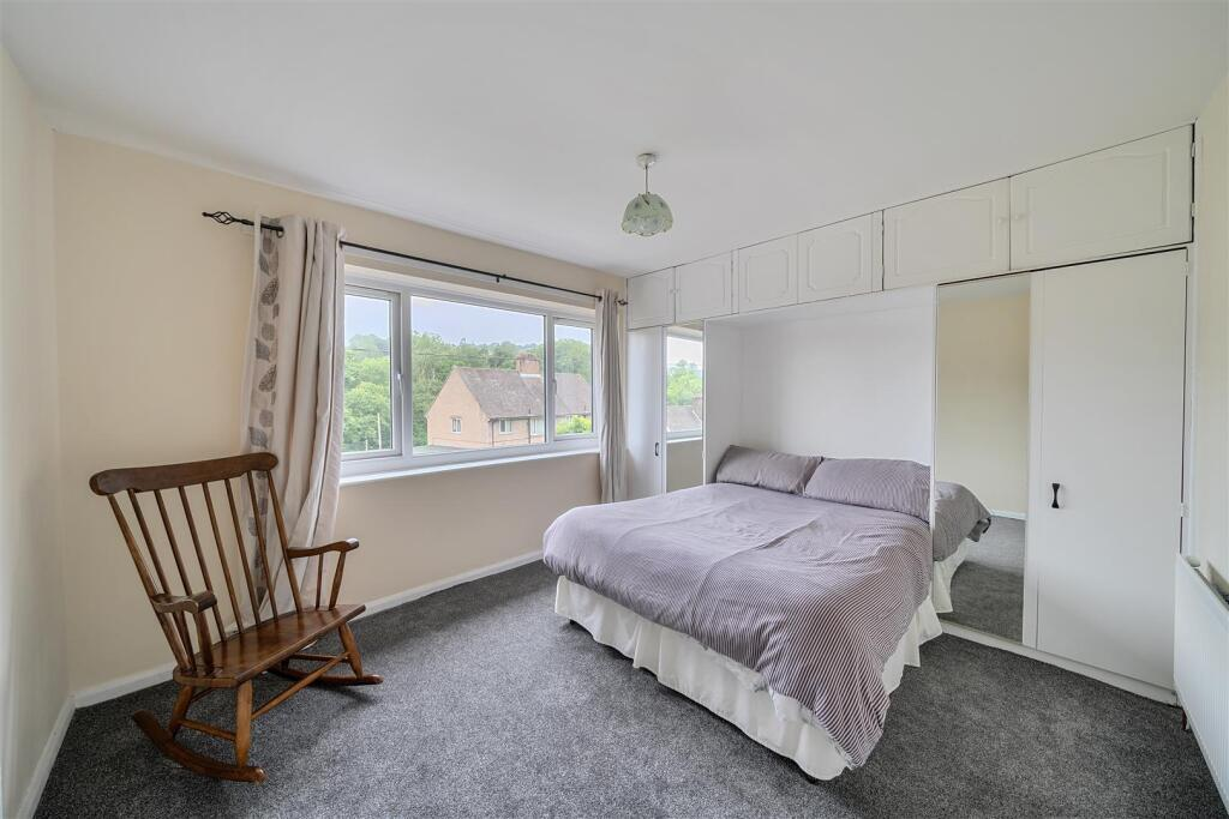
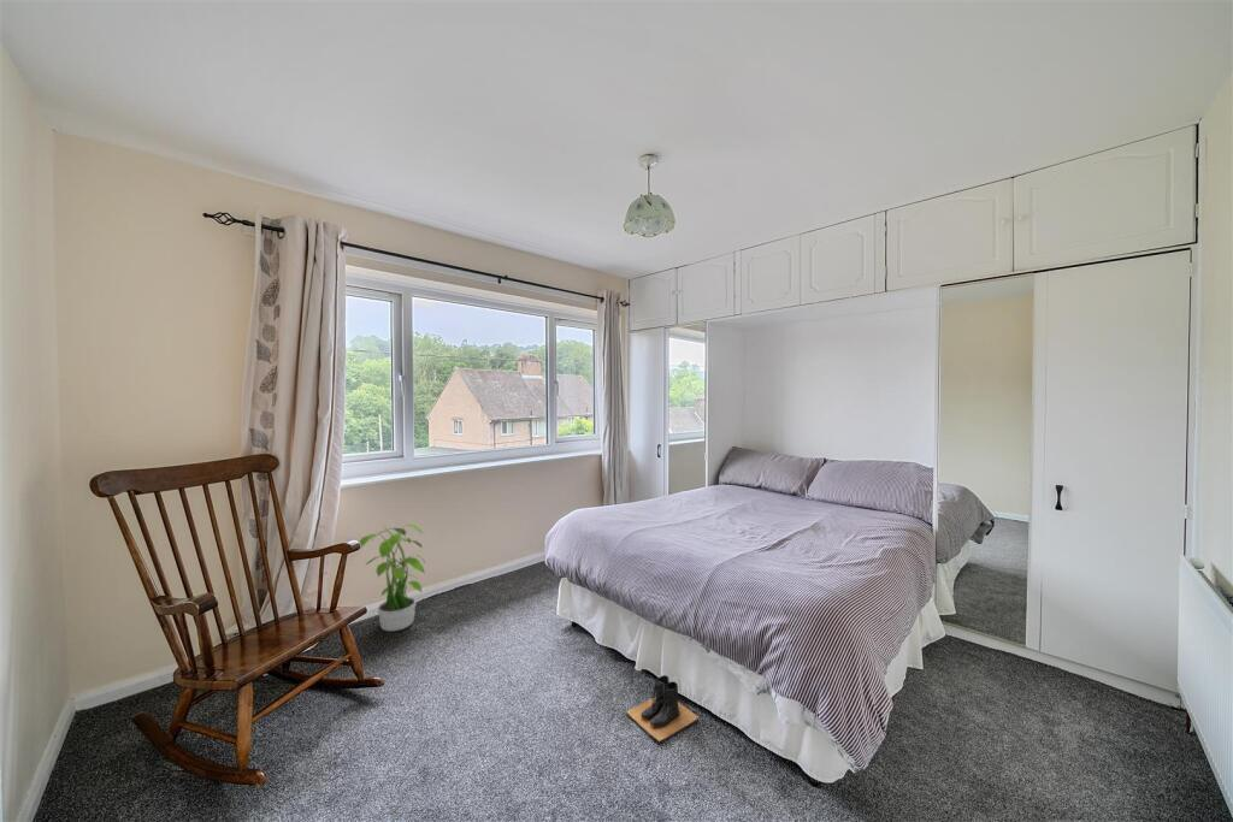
+ potted plant (391, 579)
+ boots (661, 699)
